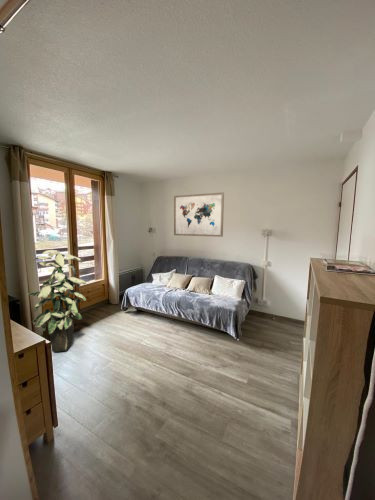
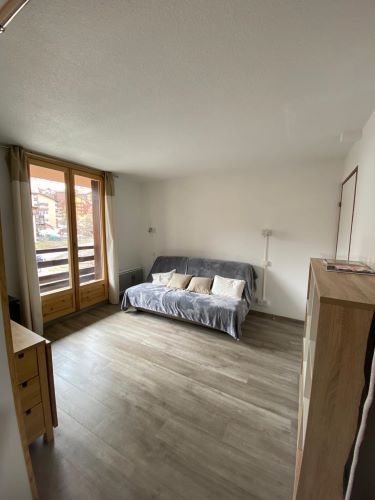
- wall art (197, 215)
- indoor plant (58, 299)
